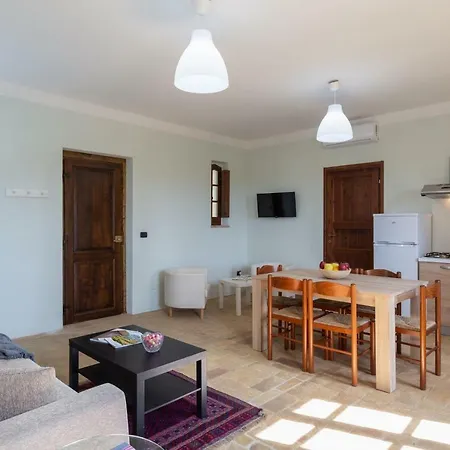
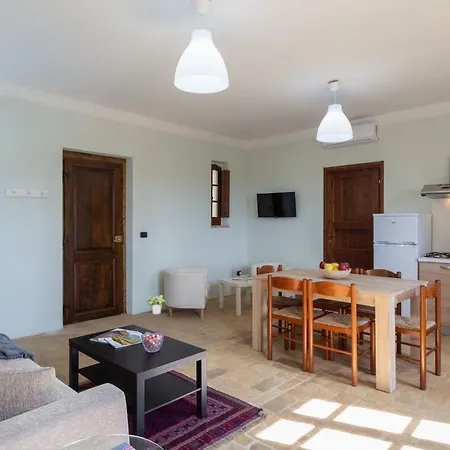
+ potted plant (155, 304)
